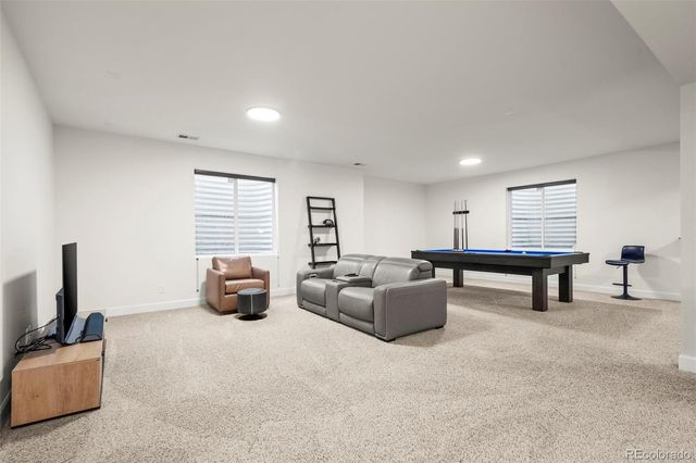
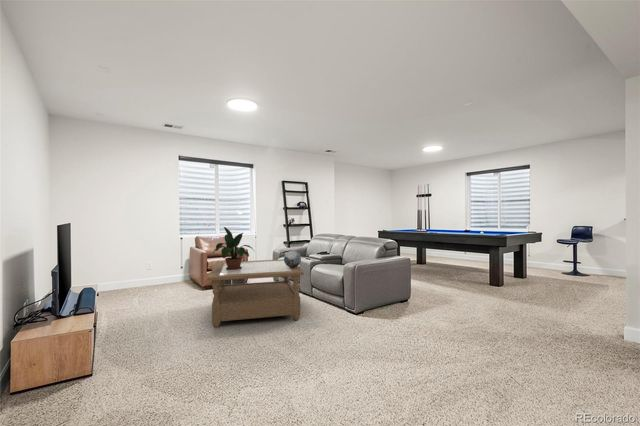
+ decorative sphere (292, 258)
+ coffee table (256, 289)
+ potted plant (232, 247)
